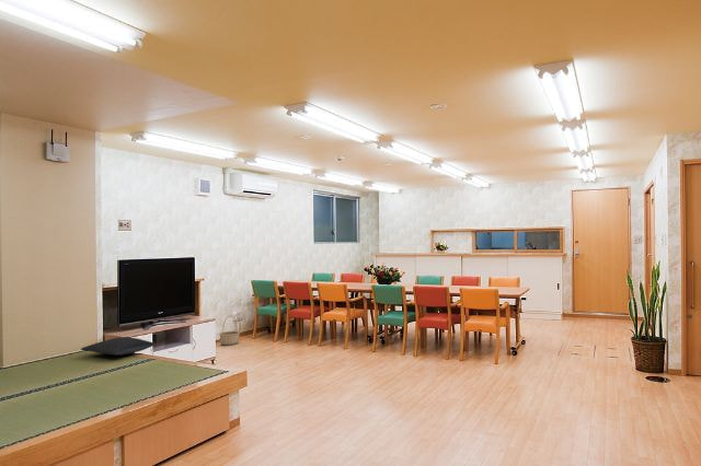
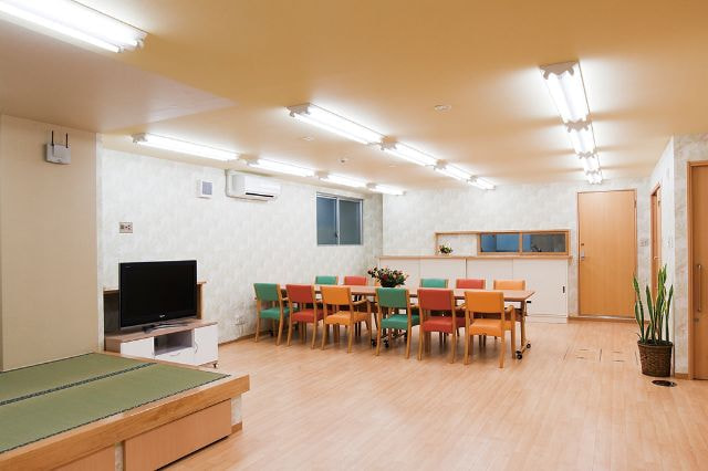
- pillow (118, 346)
- basket (229, 331)
